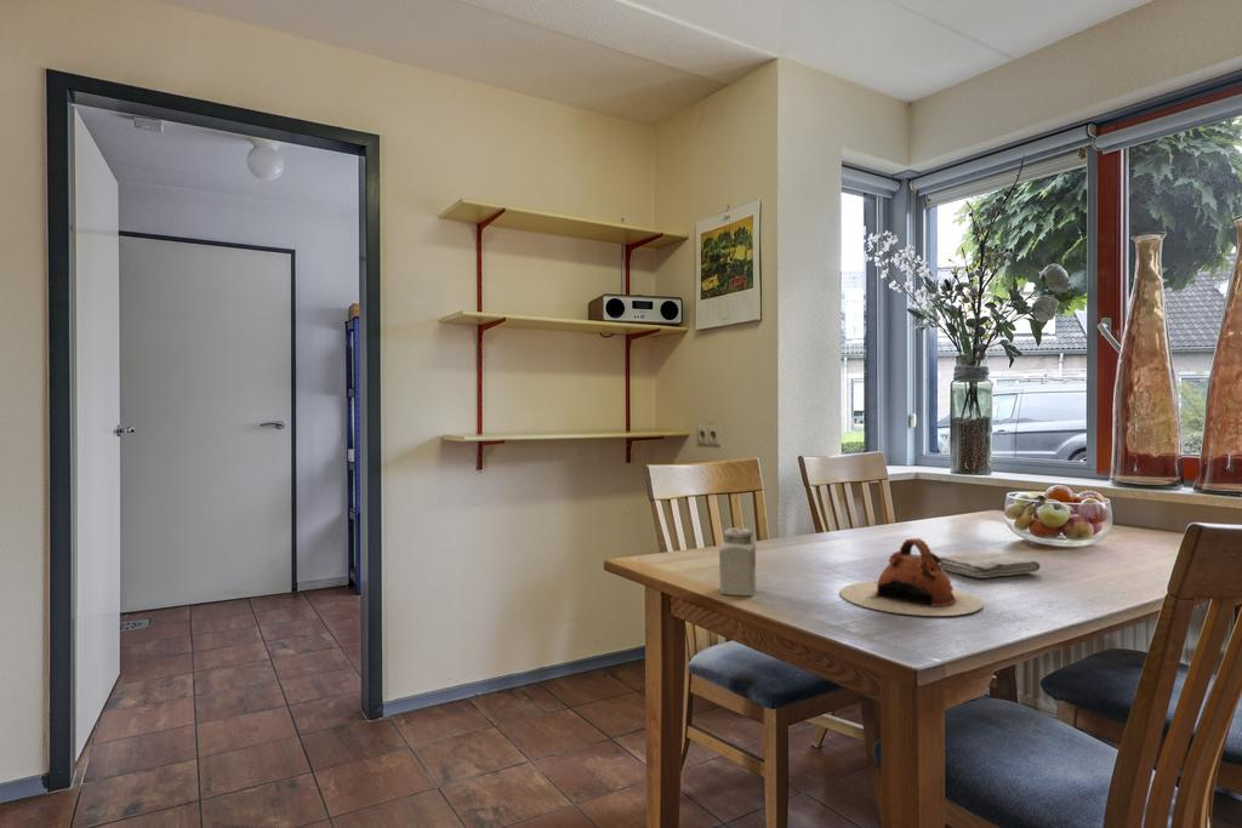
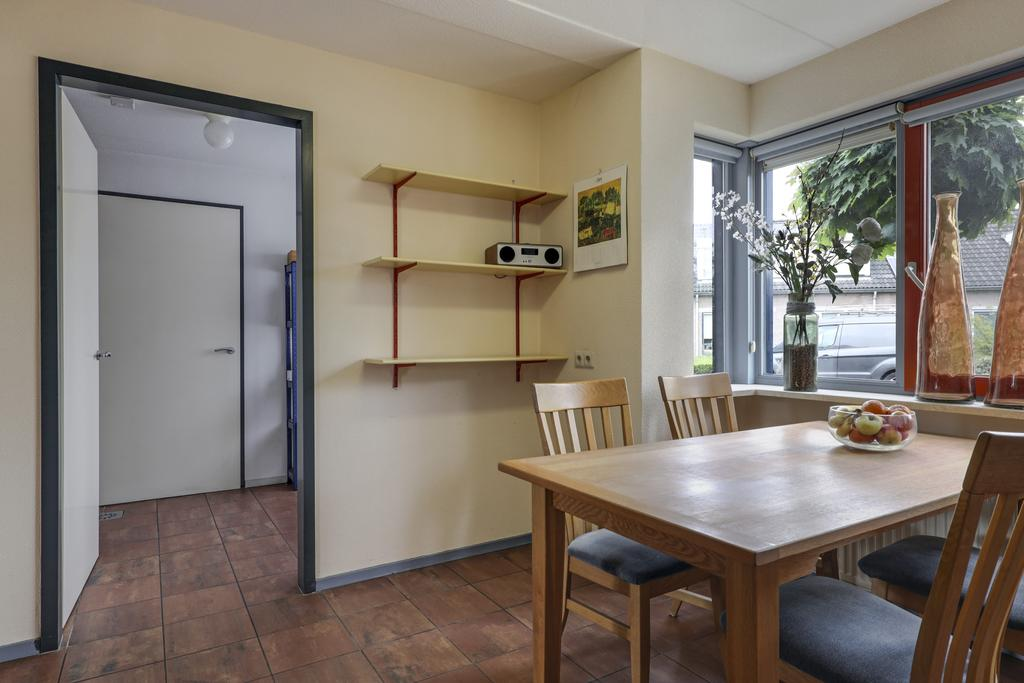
- washcloth (986, 563)
- salt shaker (737, 560)
- teapot (908, 567)
